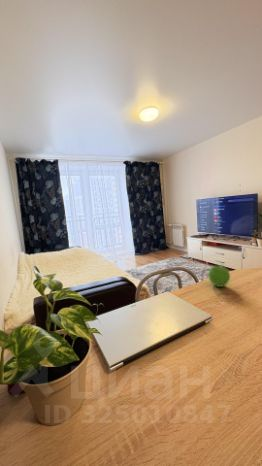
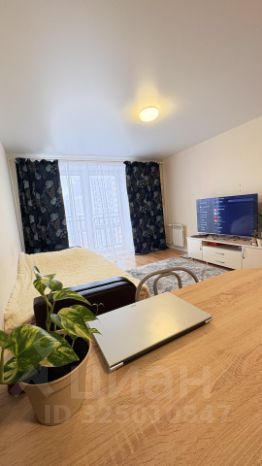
- fruit (218, 274)
